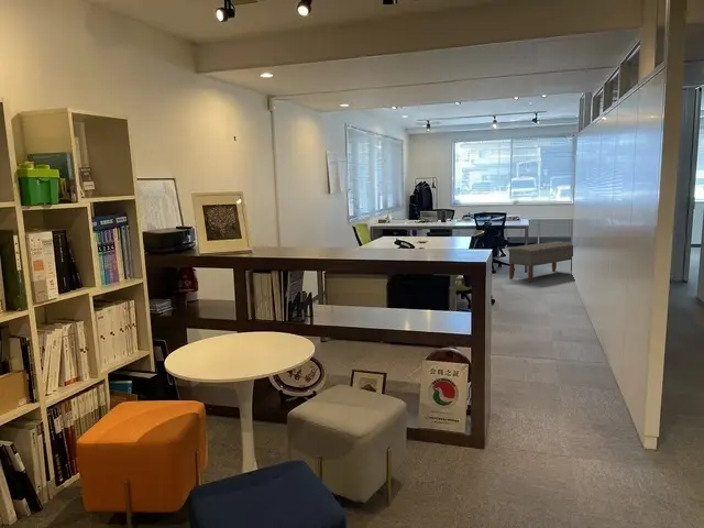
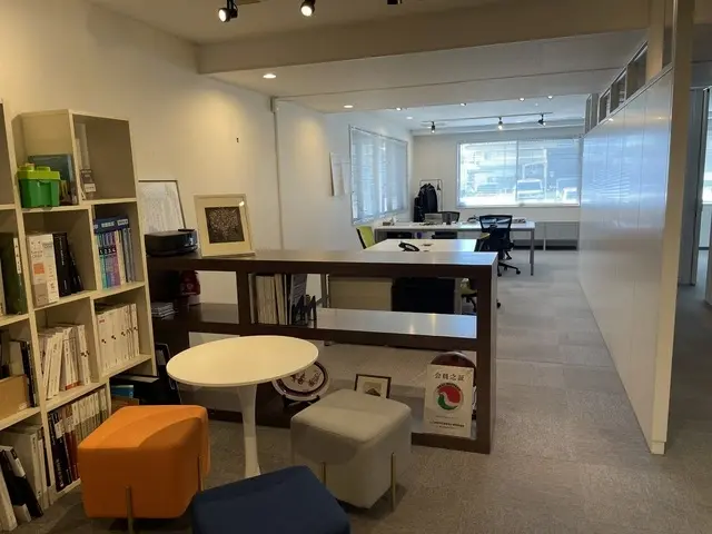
- bench (542, 260)
